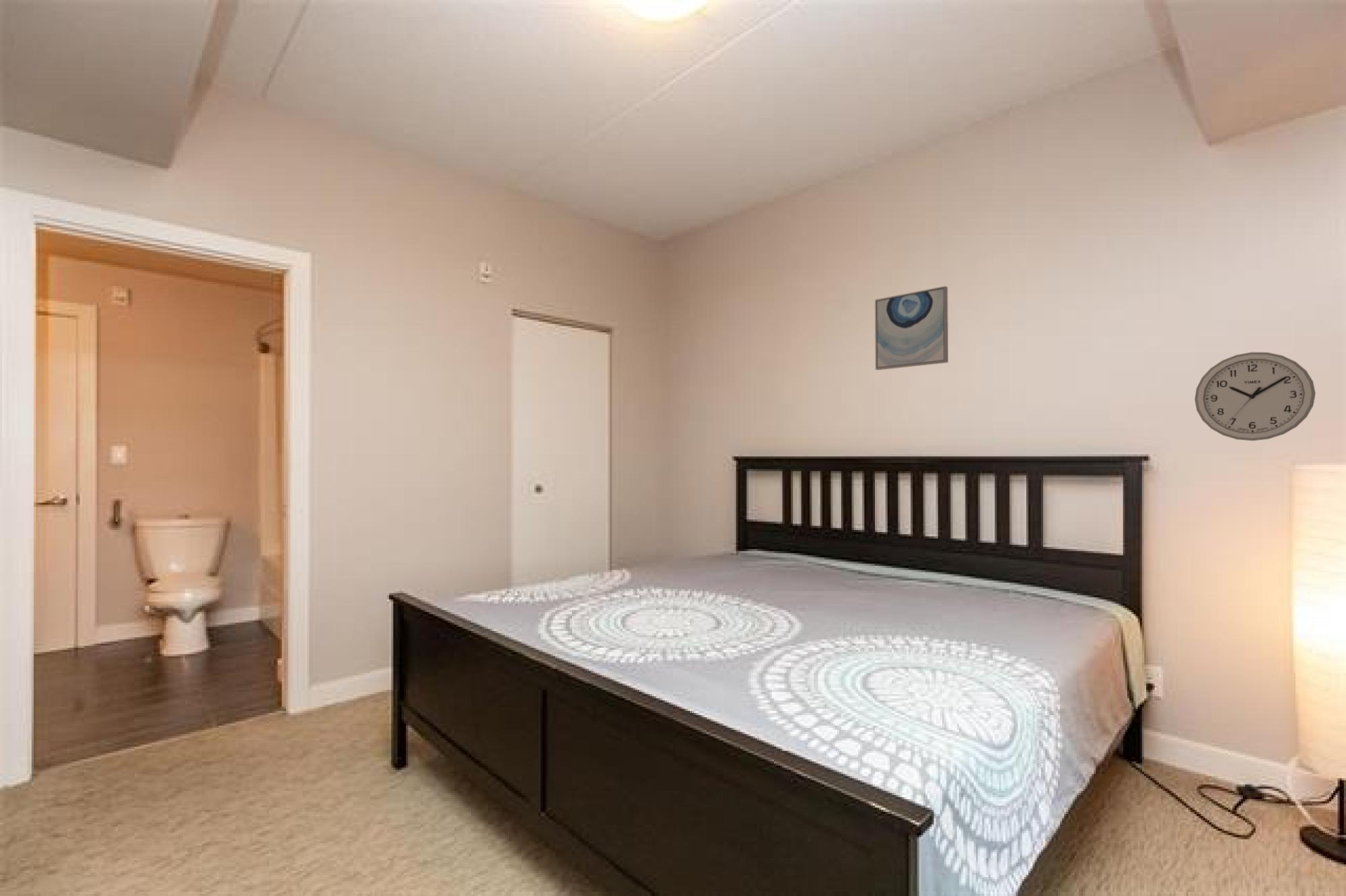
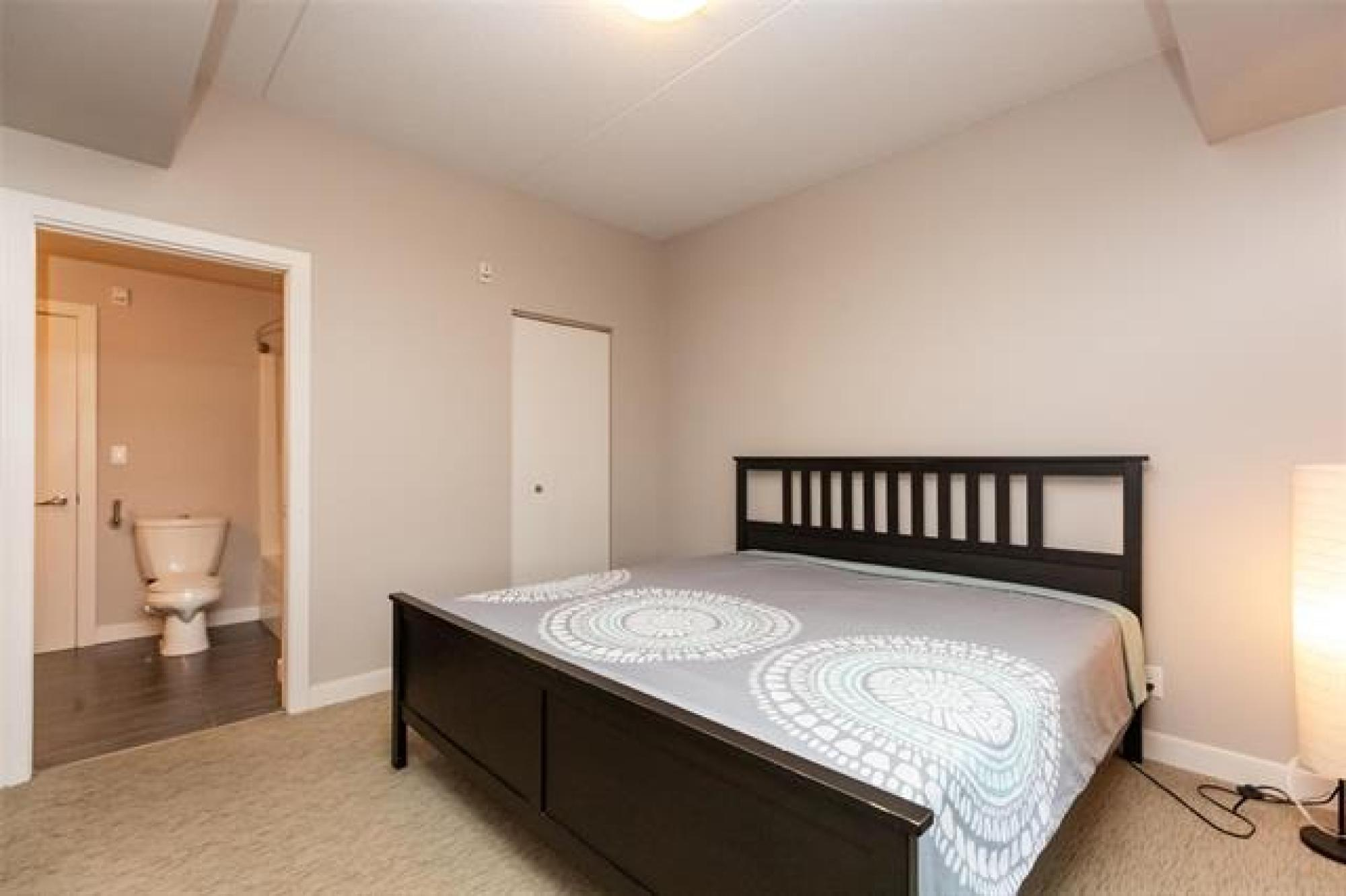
- wall clock (1252, 396)
- wall art (910, 330)
